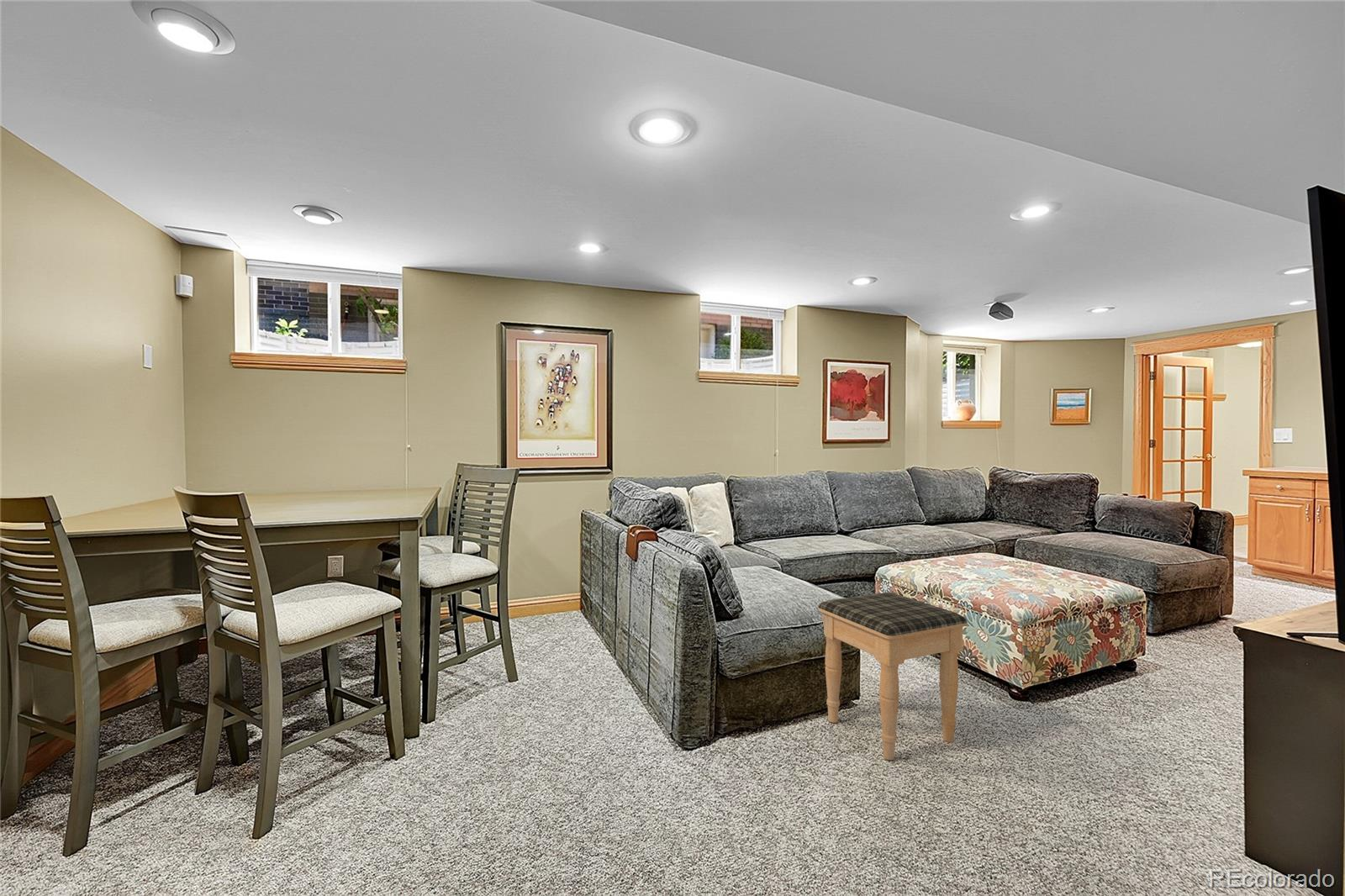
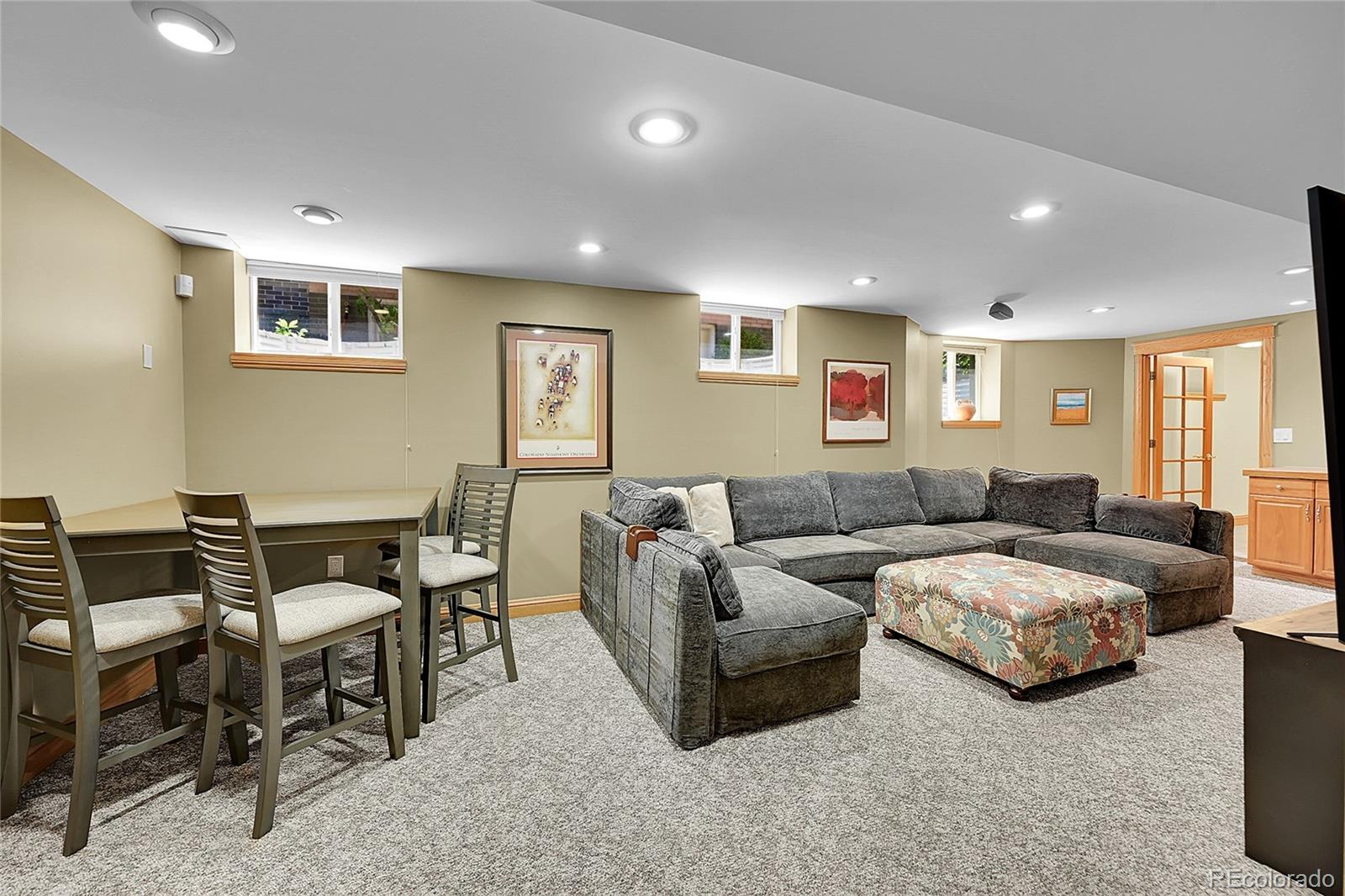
- footstool (889, 667)
